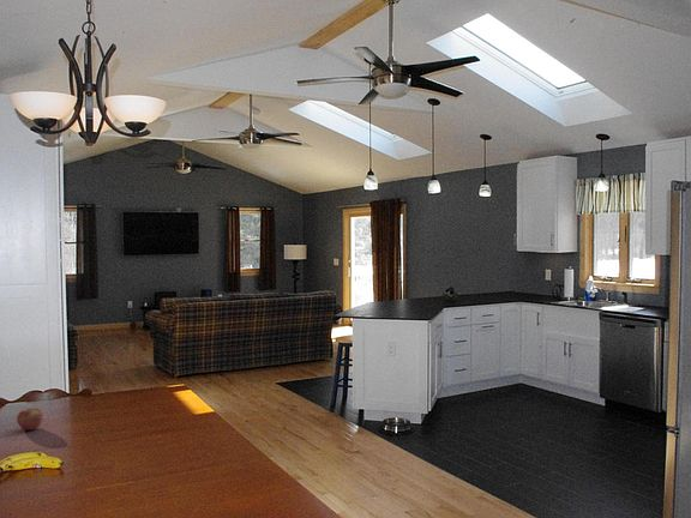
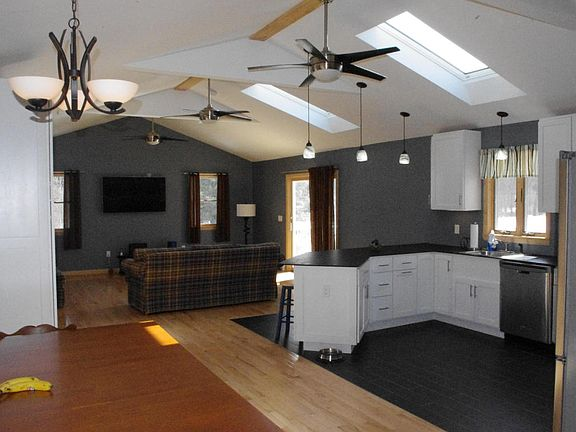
- apple (30, 418)
